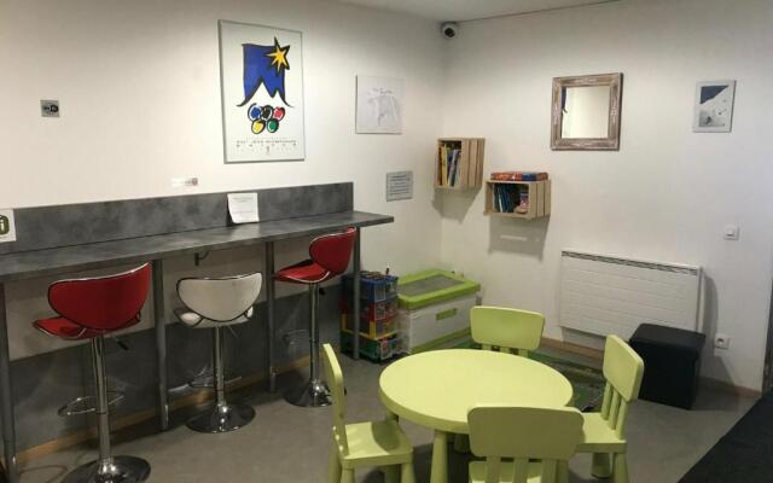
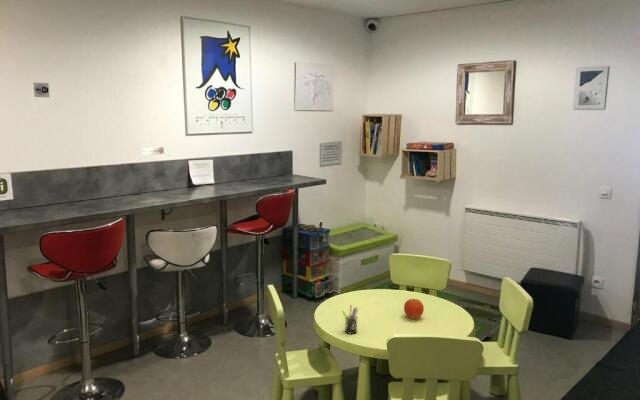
+ pen holder (349, 319)
+ fruit (413, 308)
